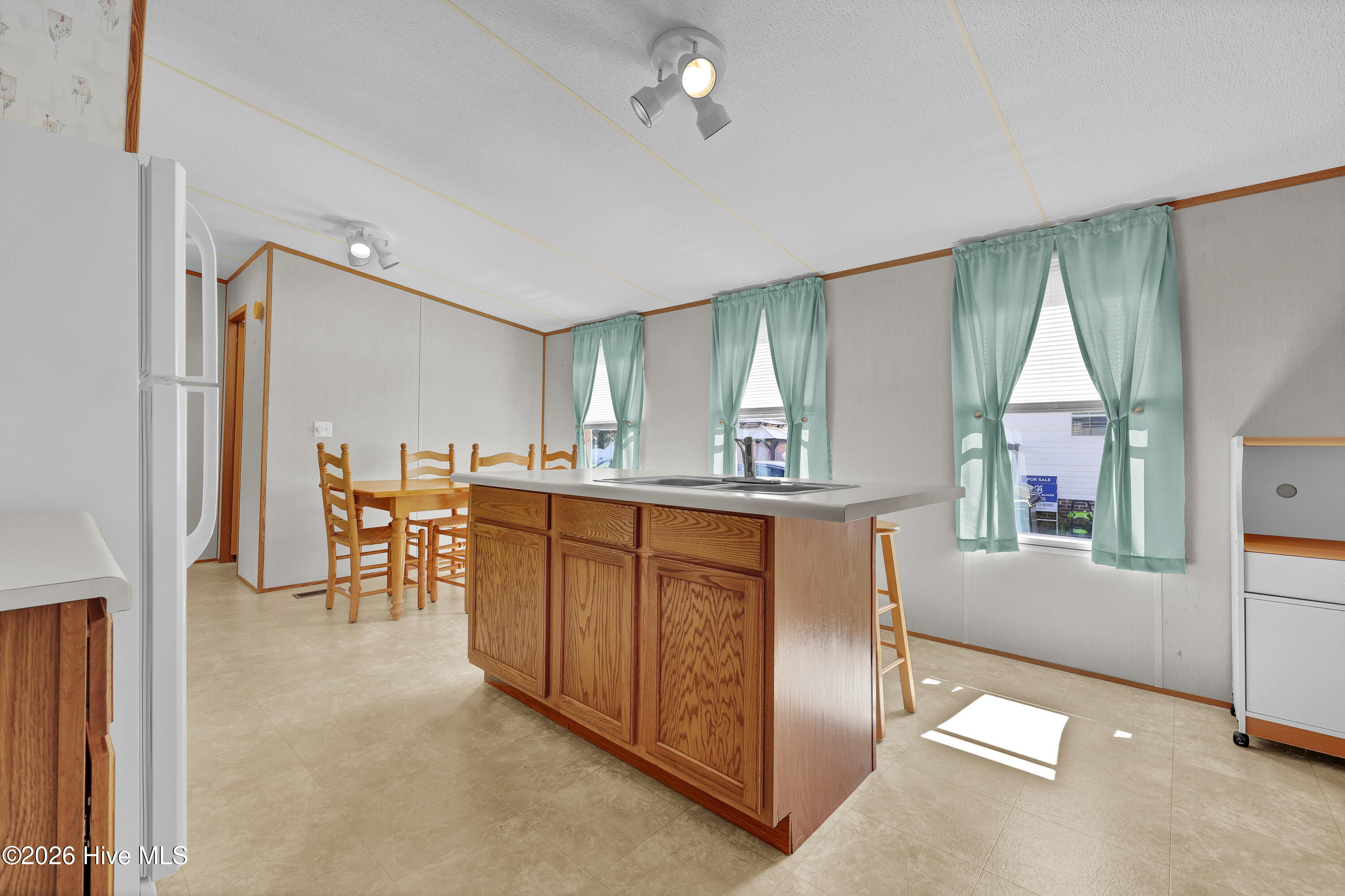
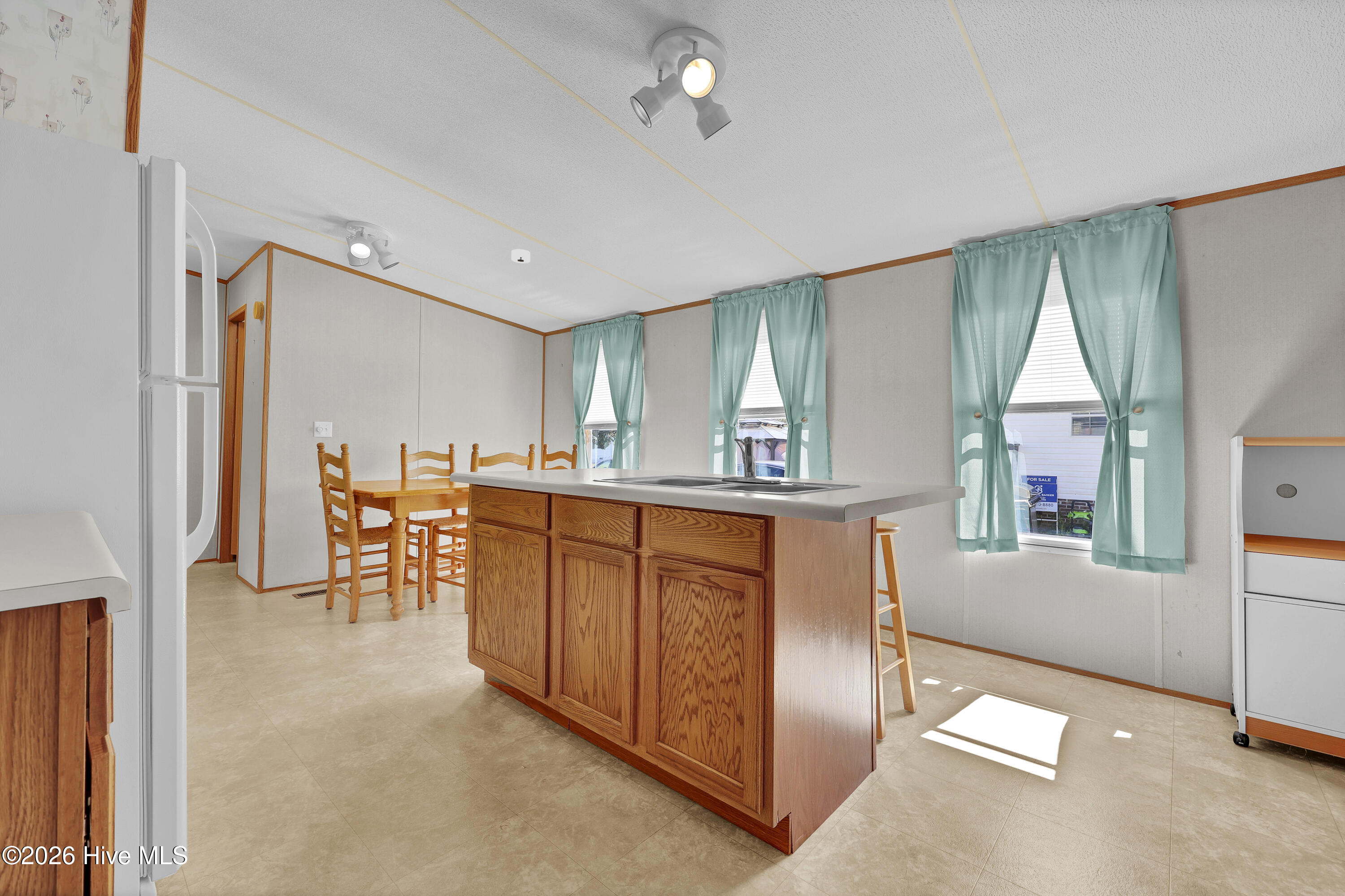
+ smoke detector (521, 256)
